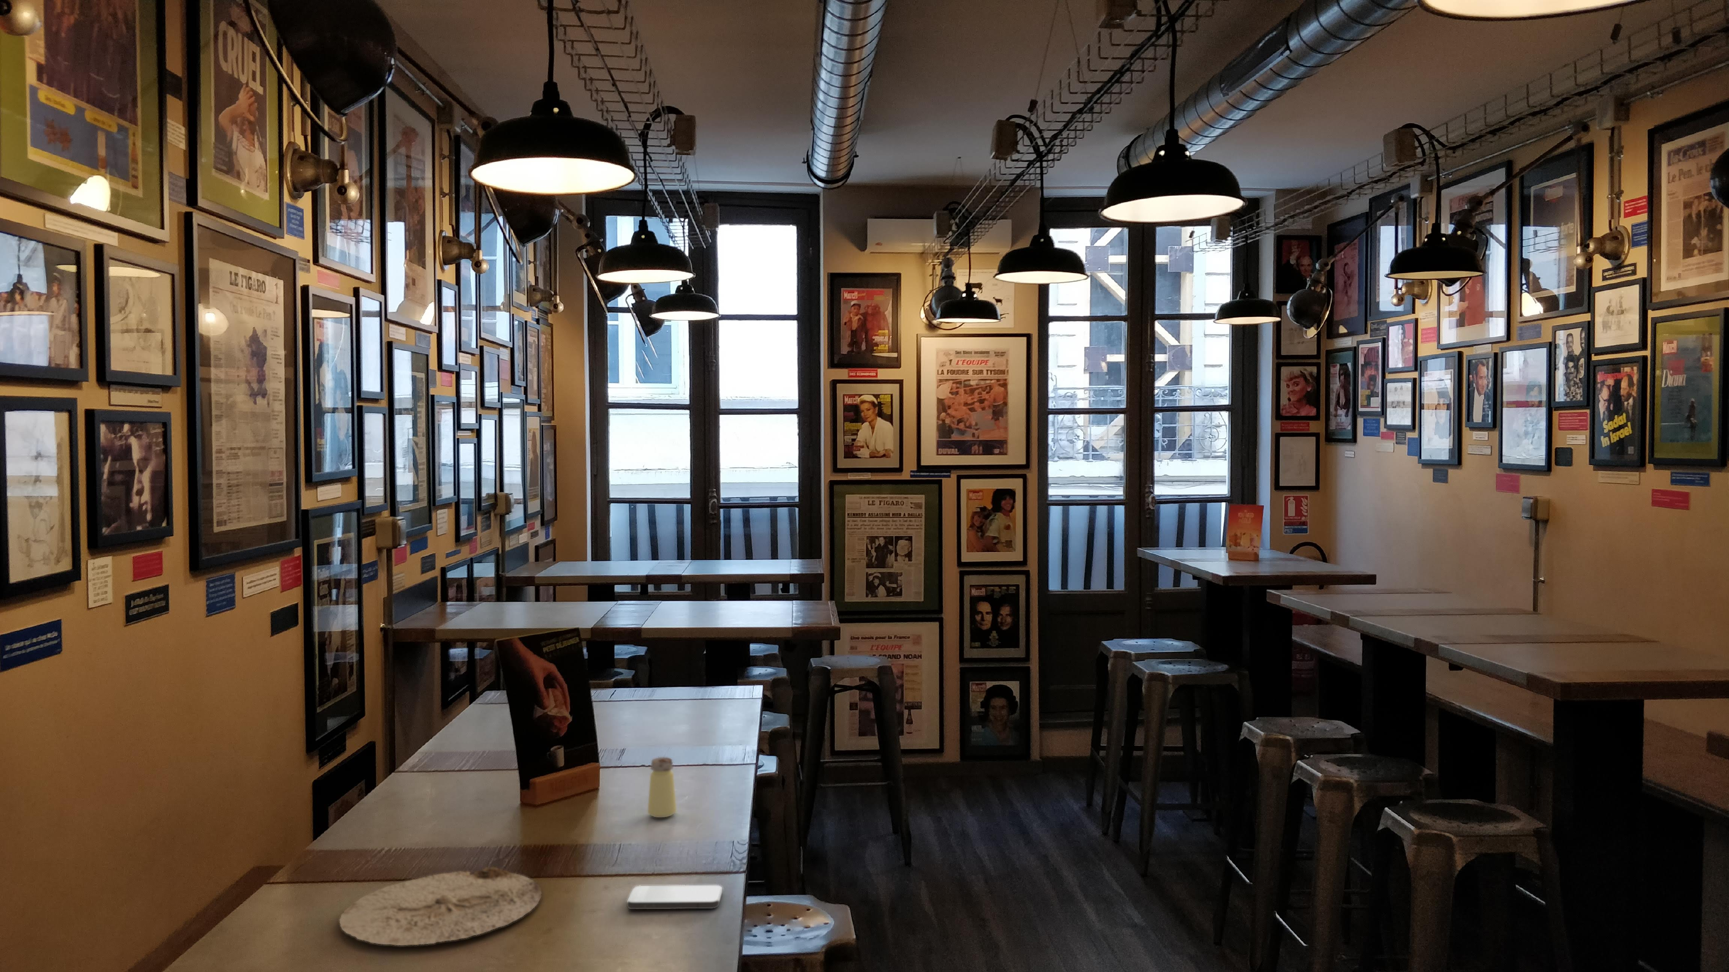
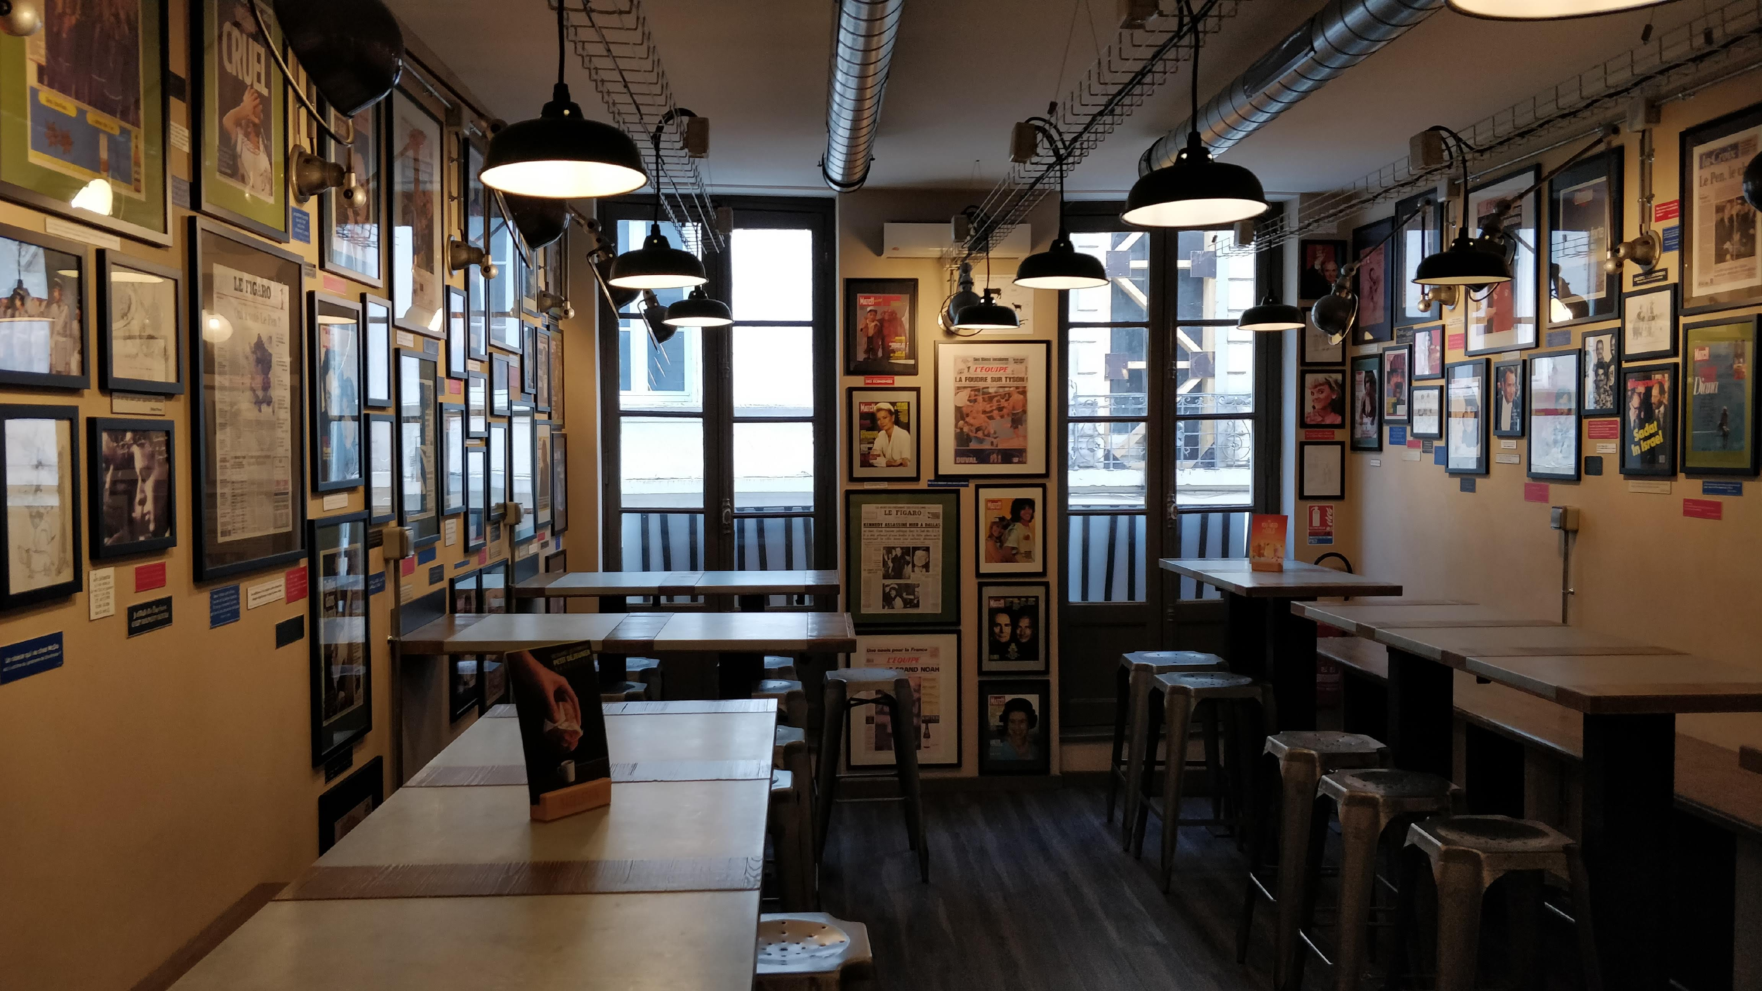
- plate (443, 902)
- saltshaker (661, 786)
- smartphone (674, 897)
